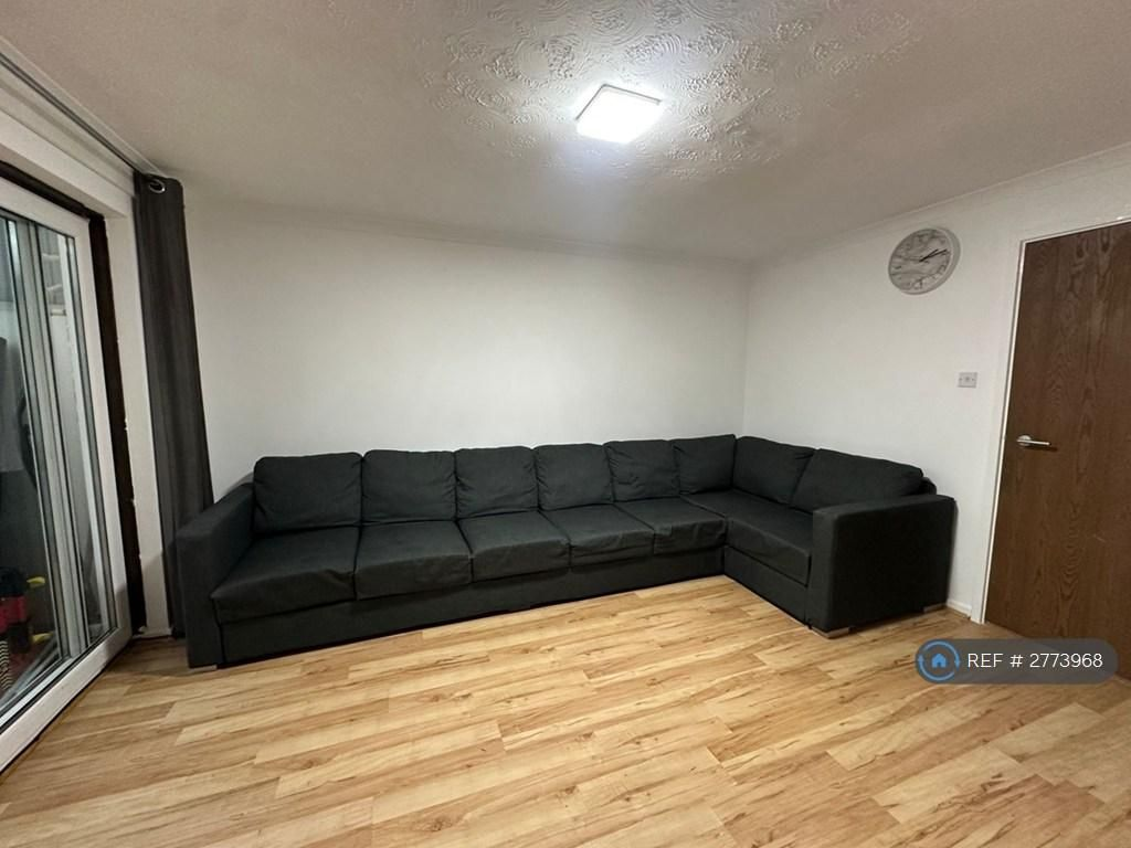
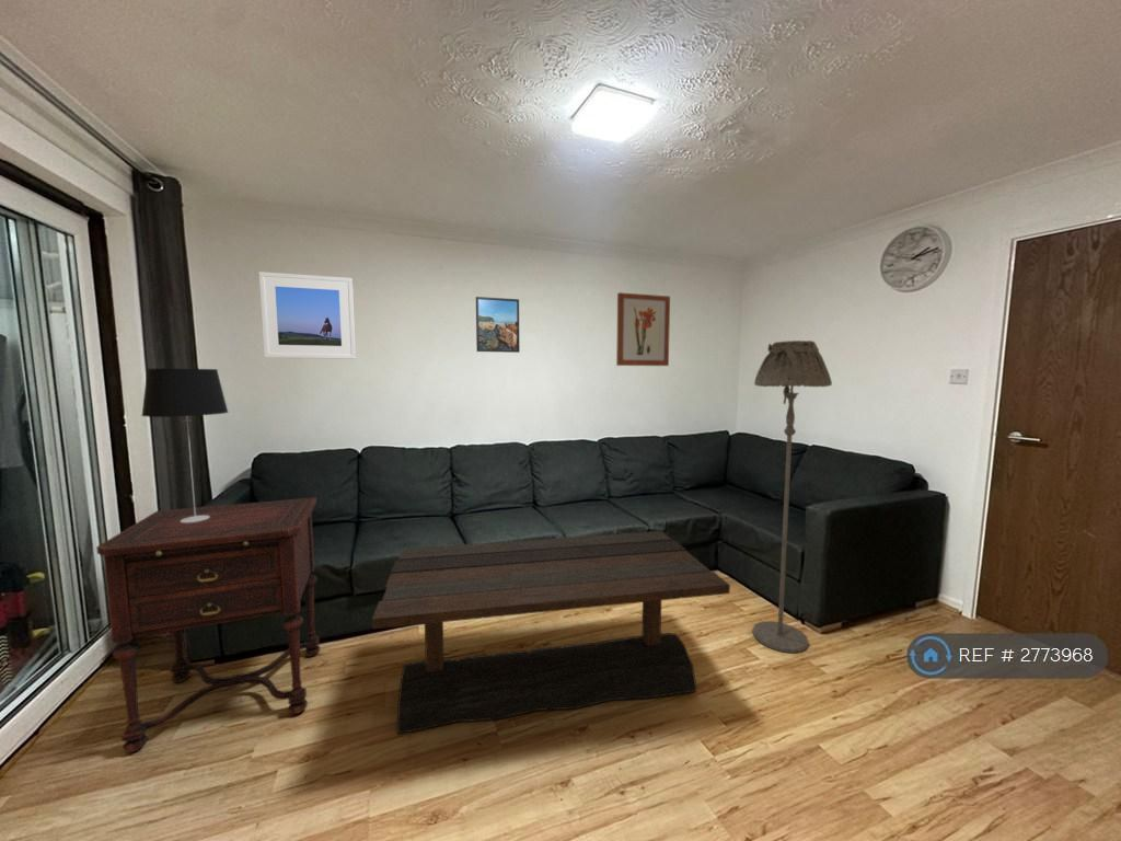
+ table lamp (189, 445)
+ coffee table (547, 611)
+ floor lamp (786, 494)
+ side table (230, 608)
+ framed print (309, 316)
+ wall art (644, 330)
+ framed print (497, 324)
